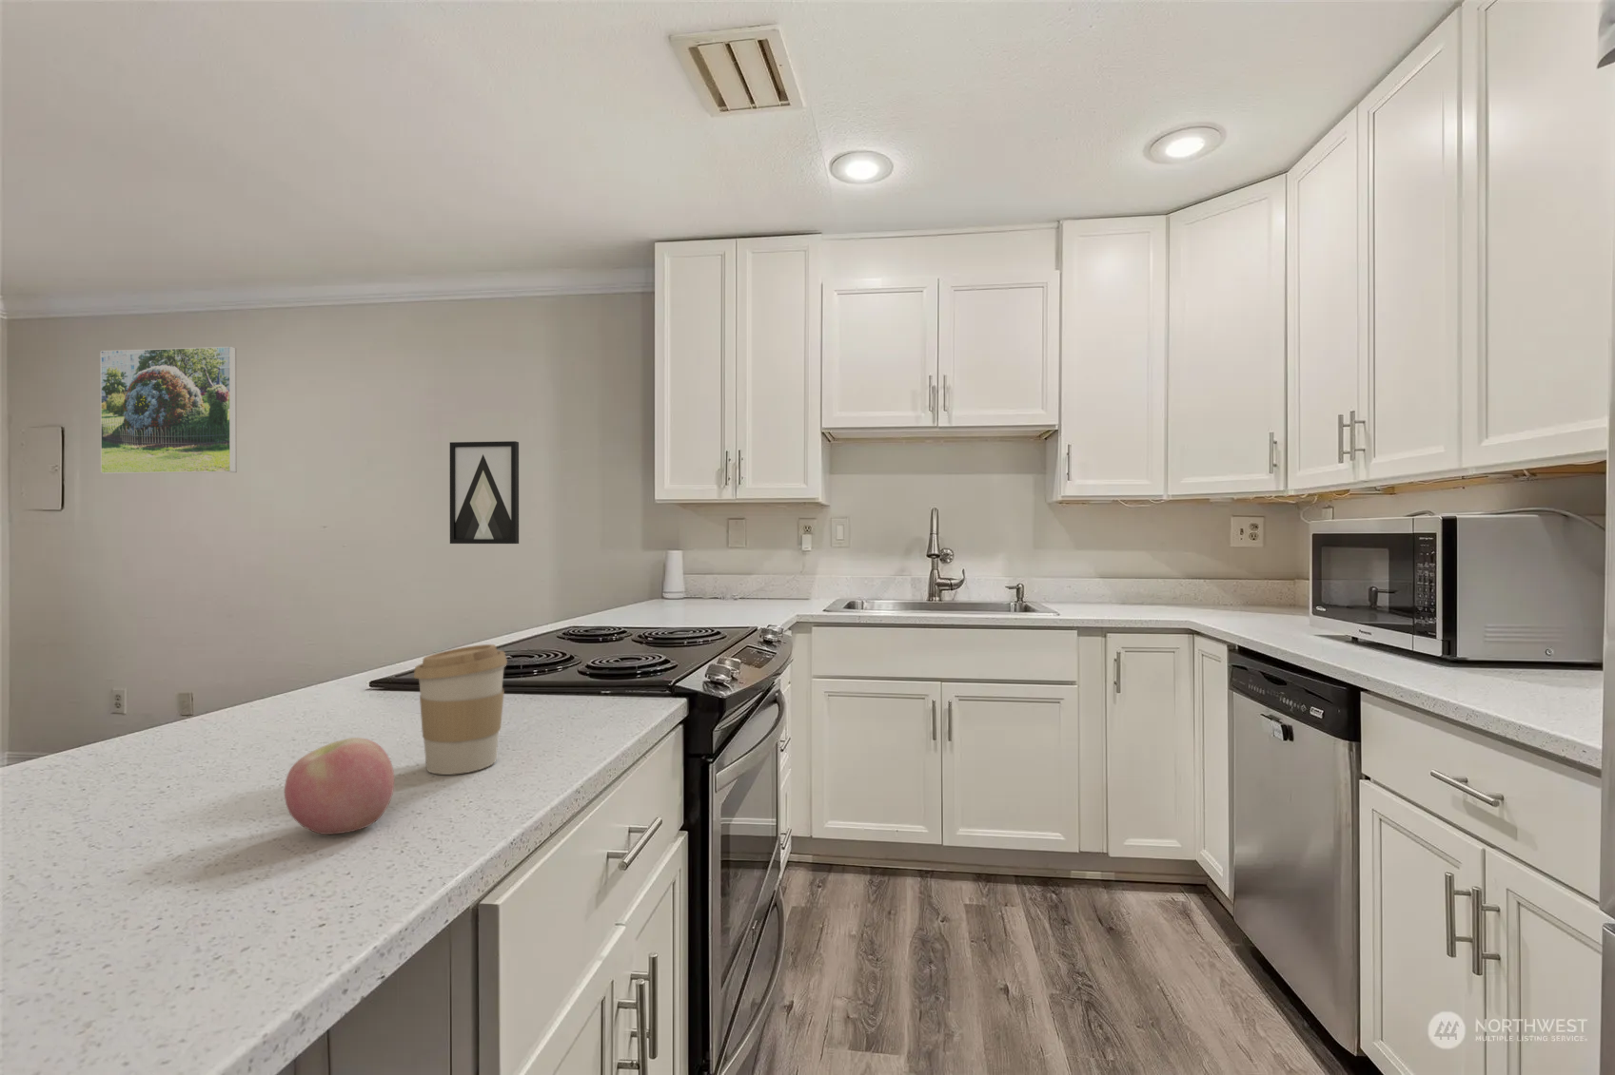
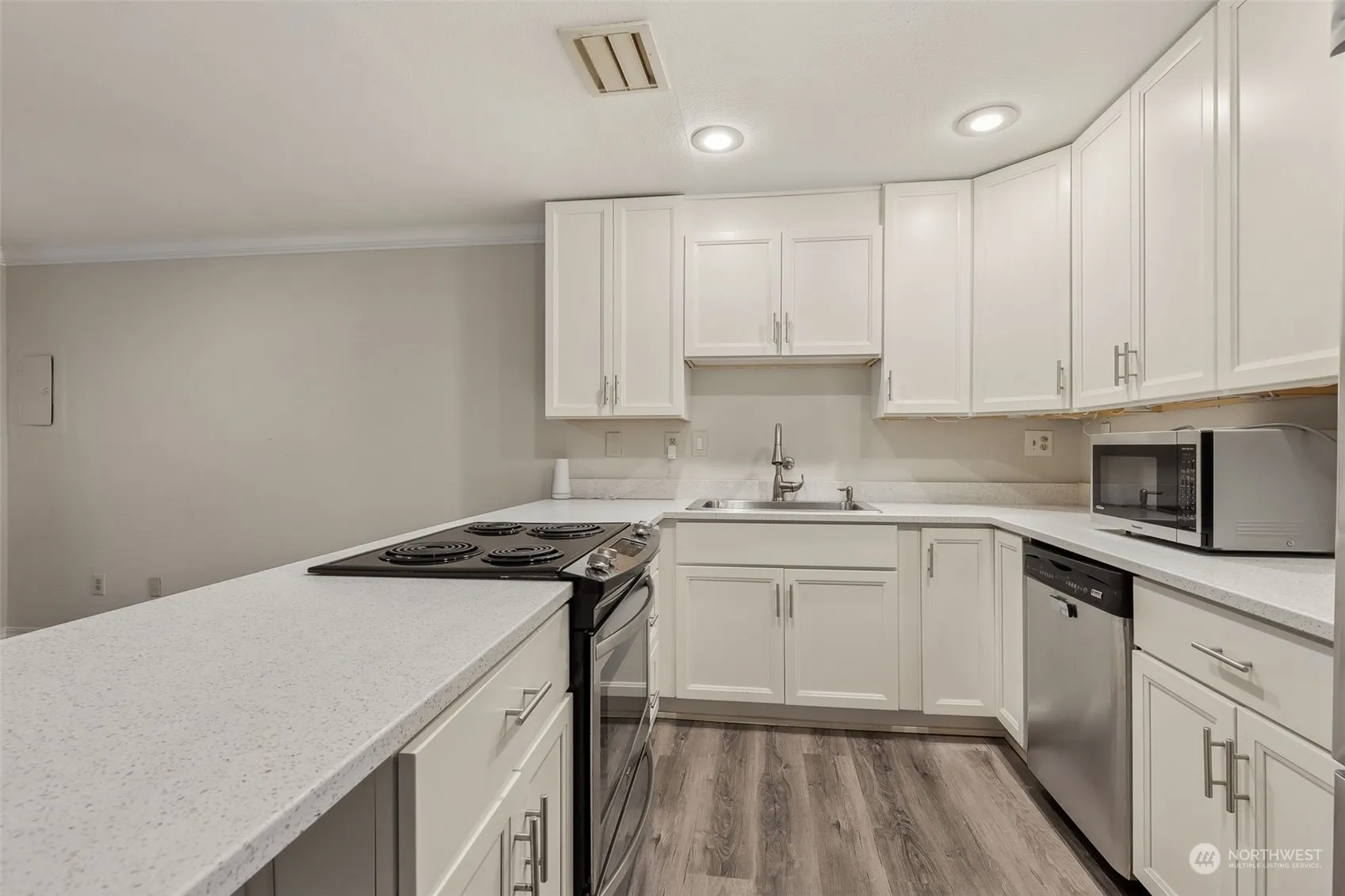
- apple (342, 783)
- wall art (484, 492)
- coffee cup (461, 705)
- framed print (167, 410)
